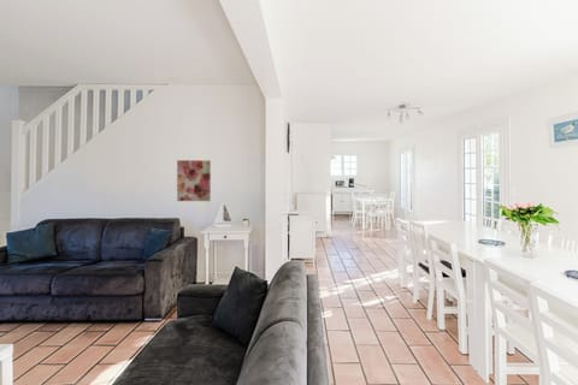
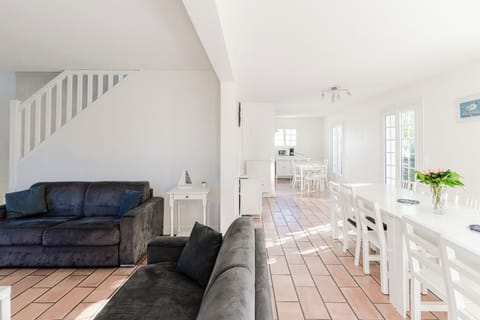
- wall art (193, 180)
